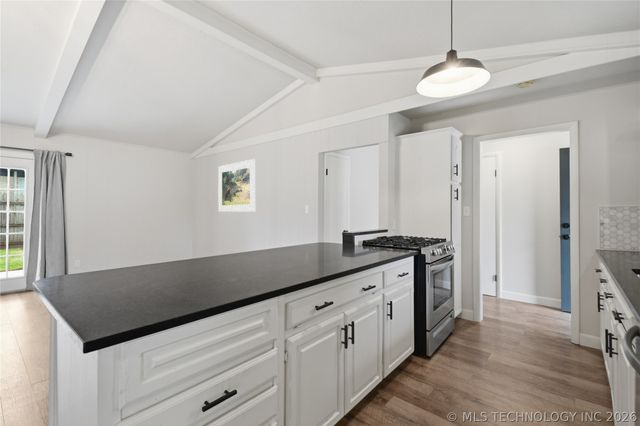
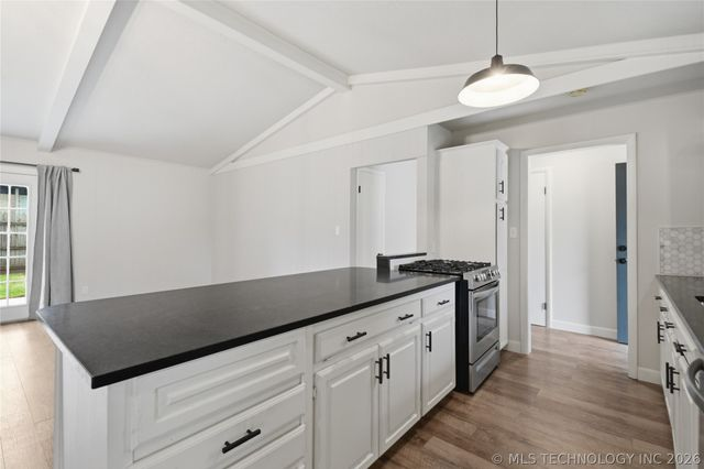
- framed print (235, 187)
